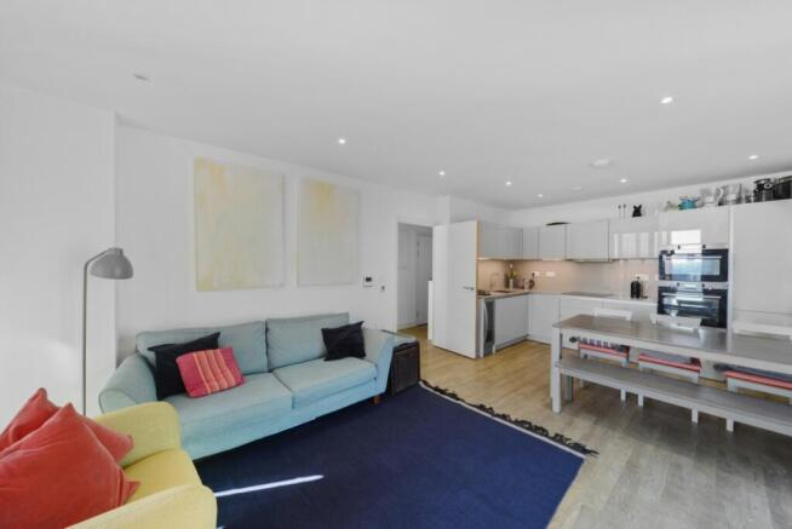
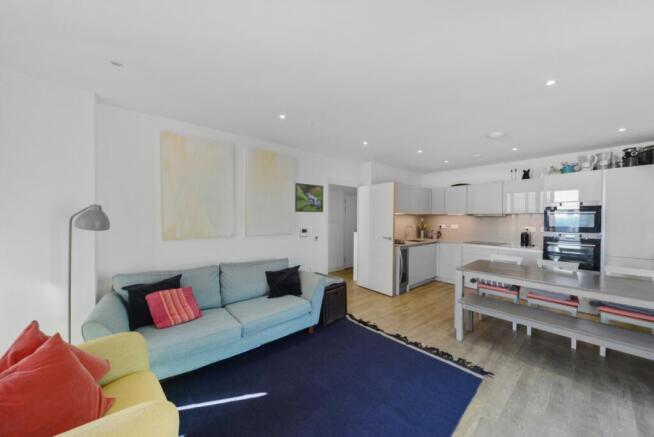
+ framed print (309, 198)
